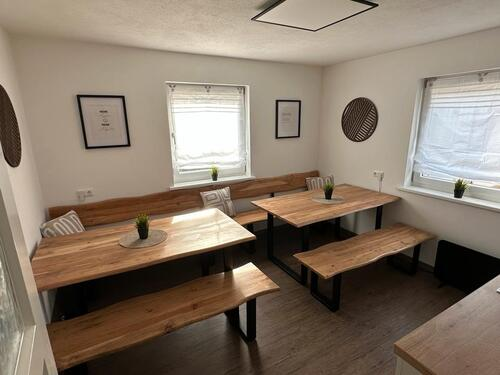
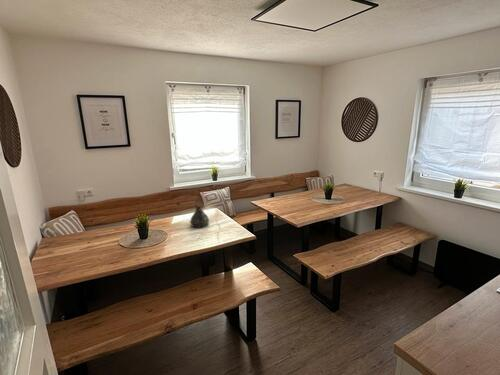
+ teapot (198, 214)
